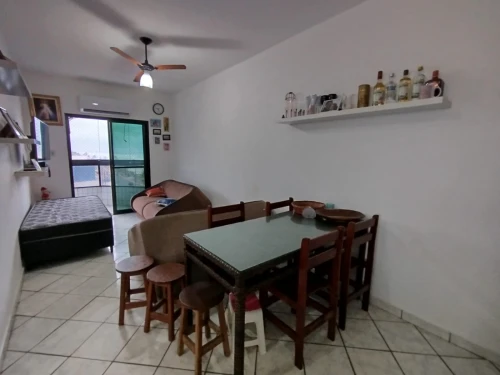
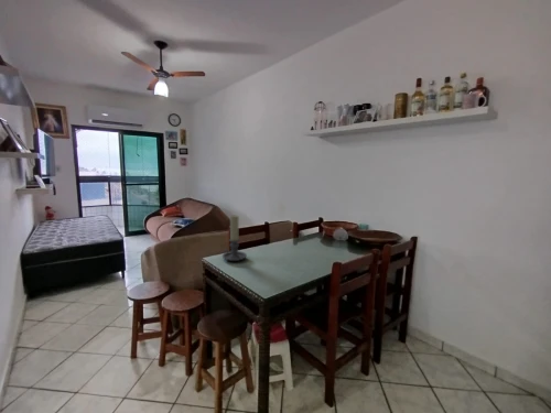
+ candle holder (233, 236)
